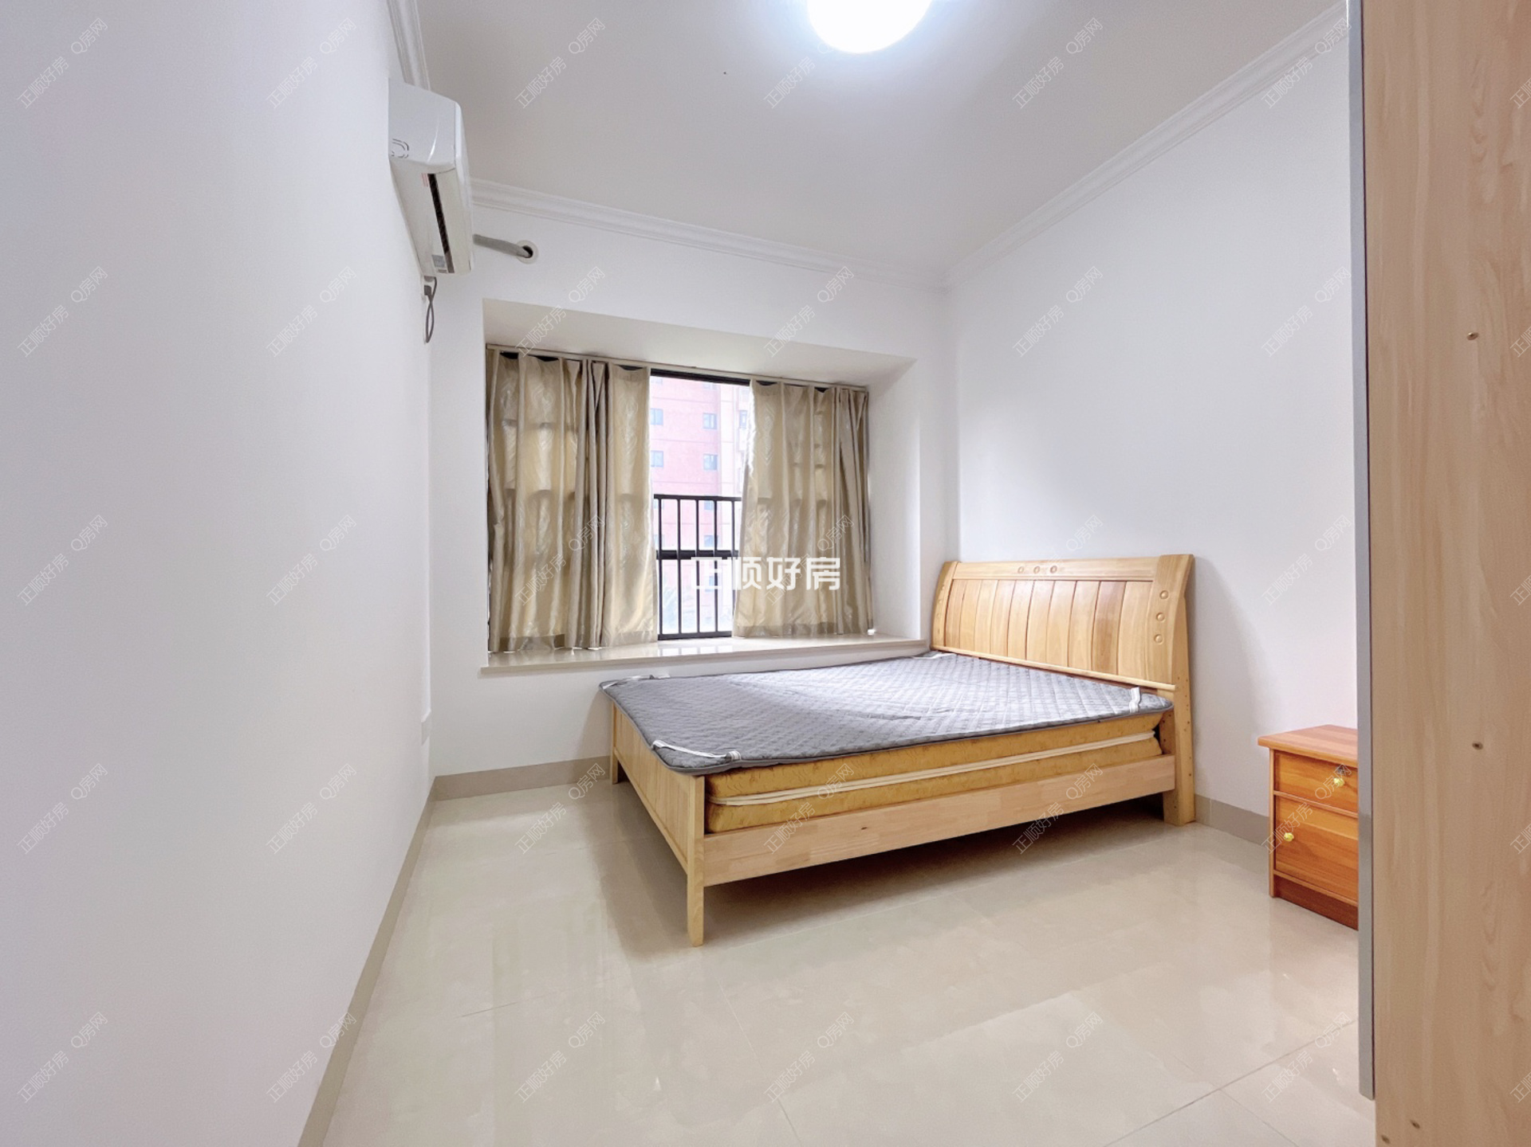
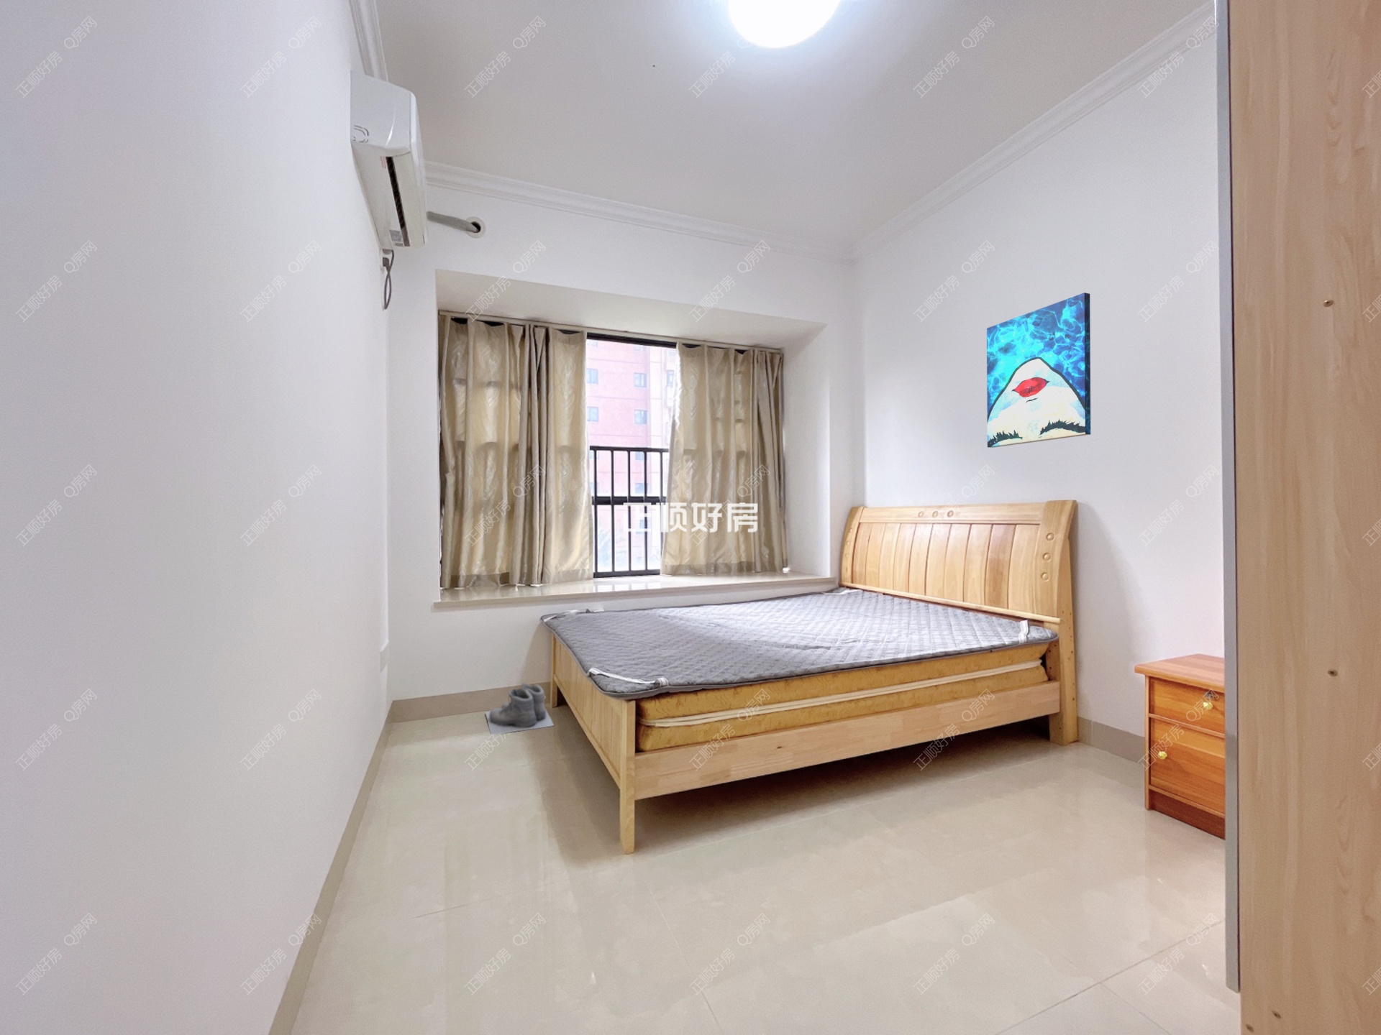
+ wall art (1034, 376)
+ boots (519, 701)
